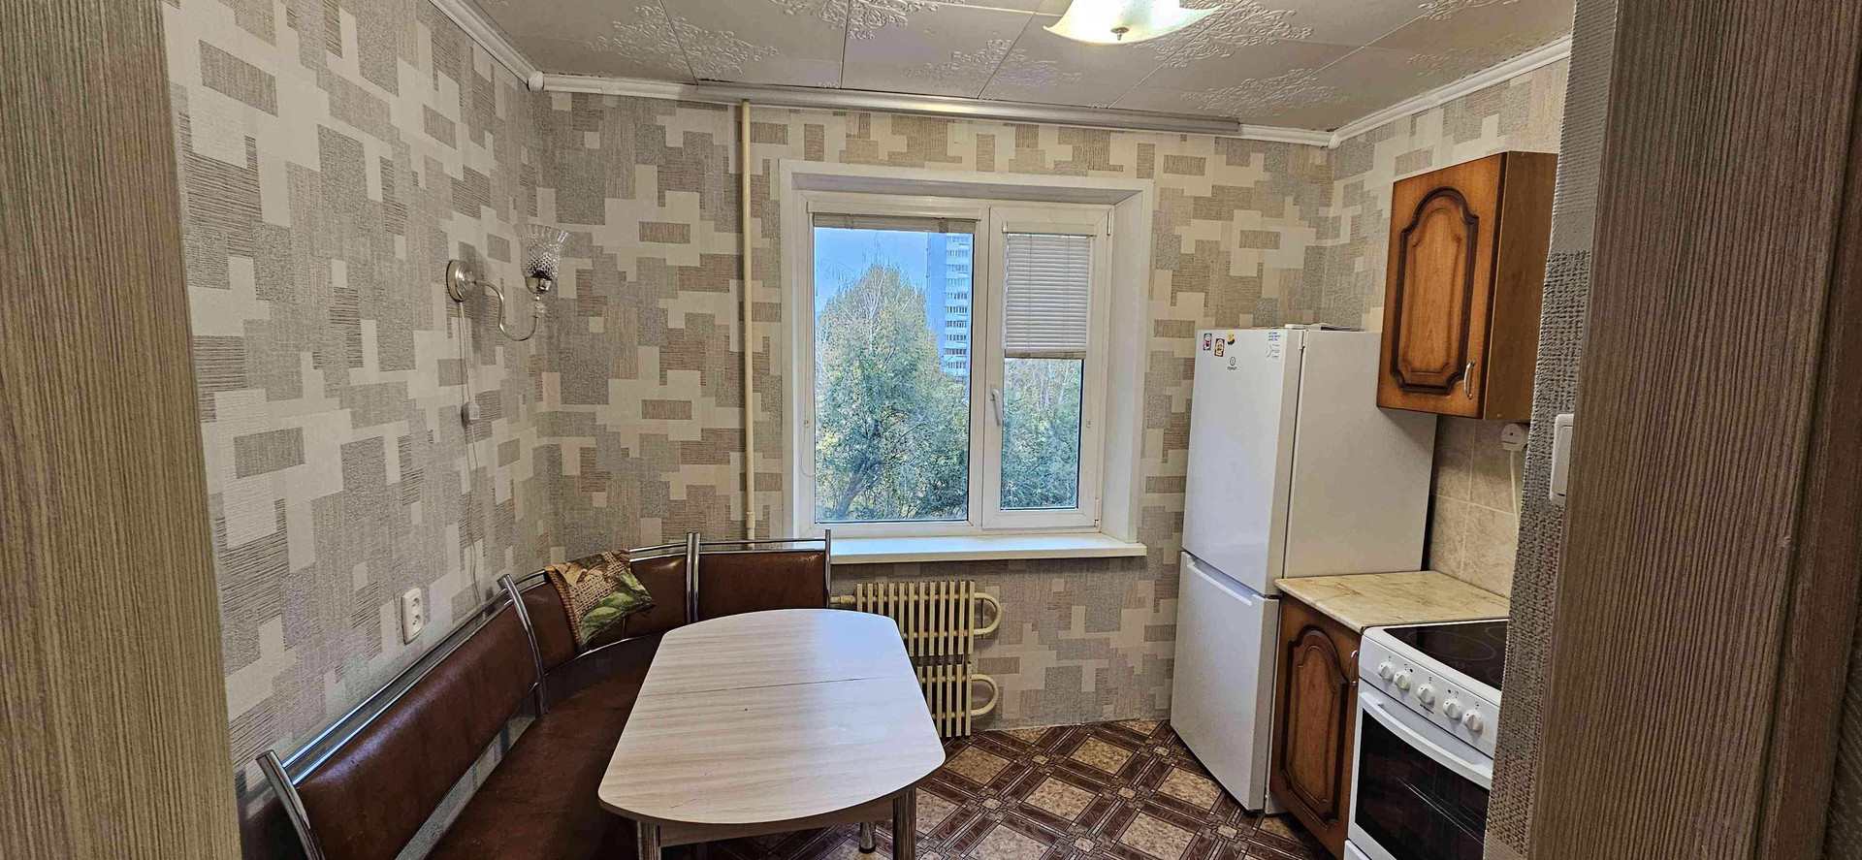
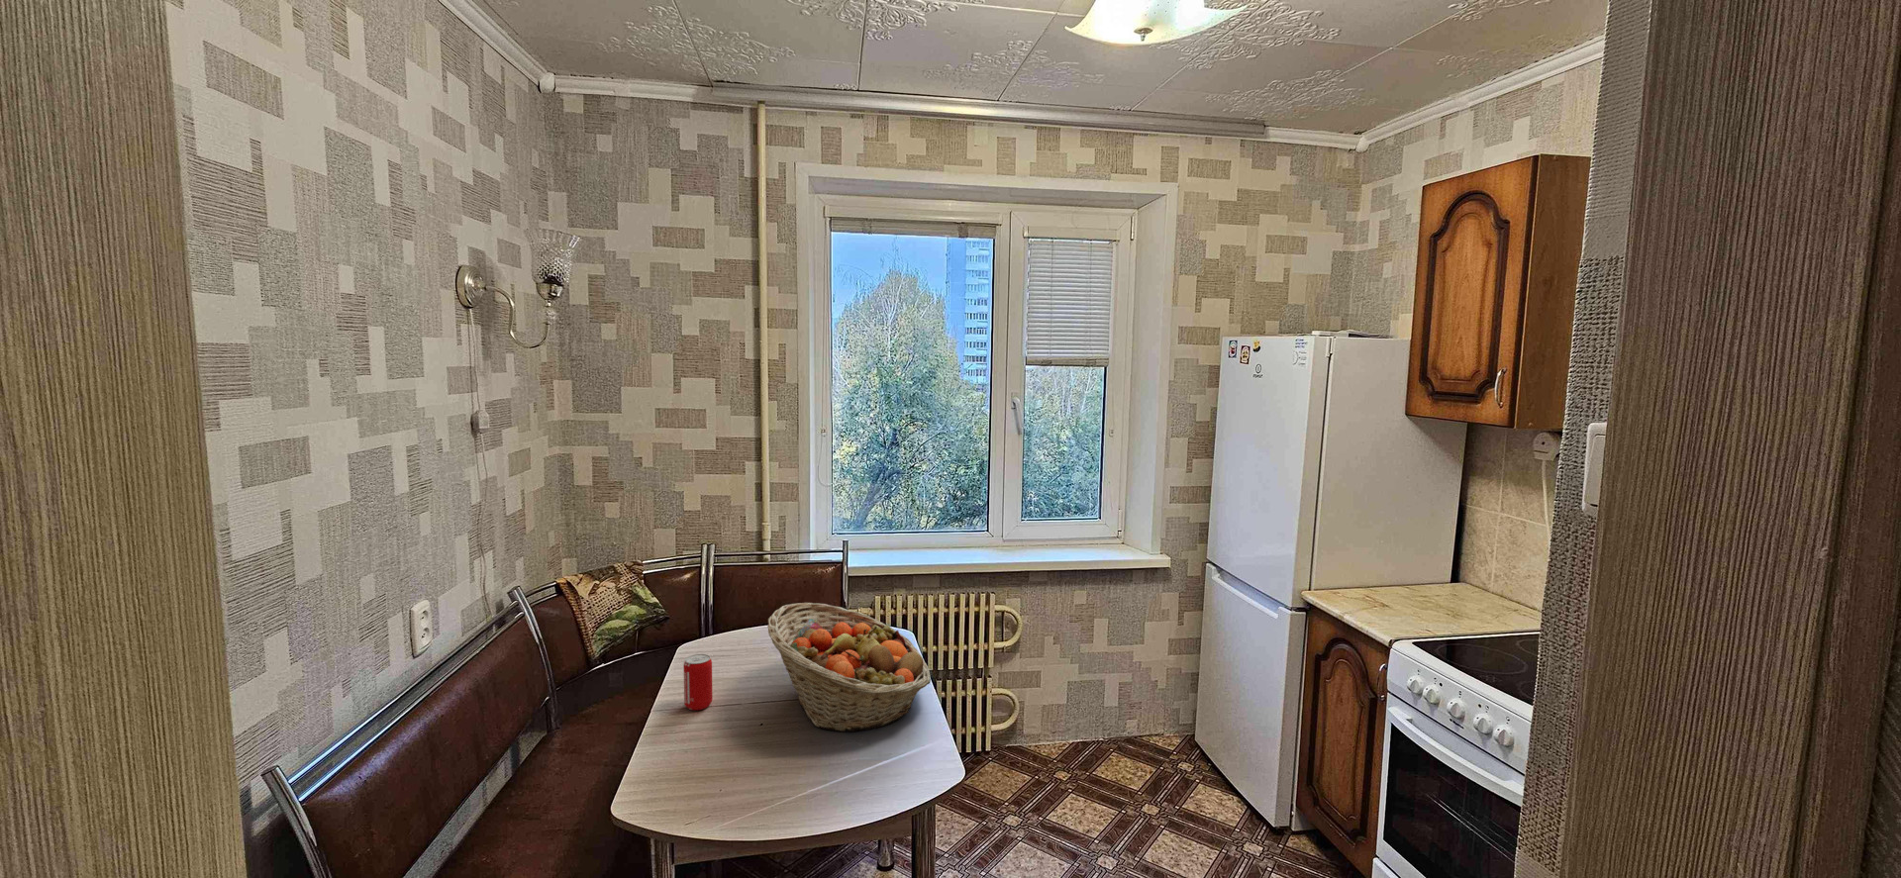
+ beverage can (698, 682)
+ fruit basket (849, 658)
